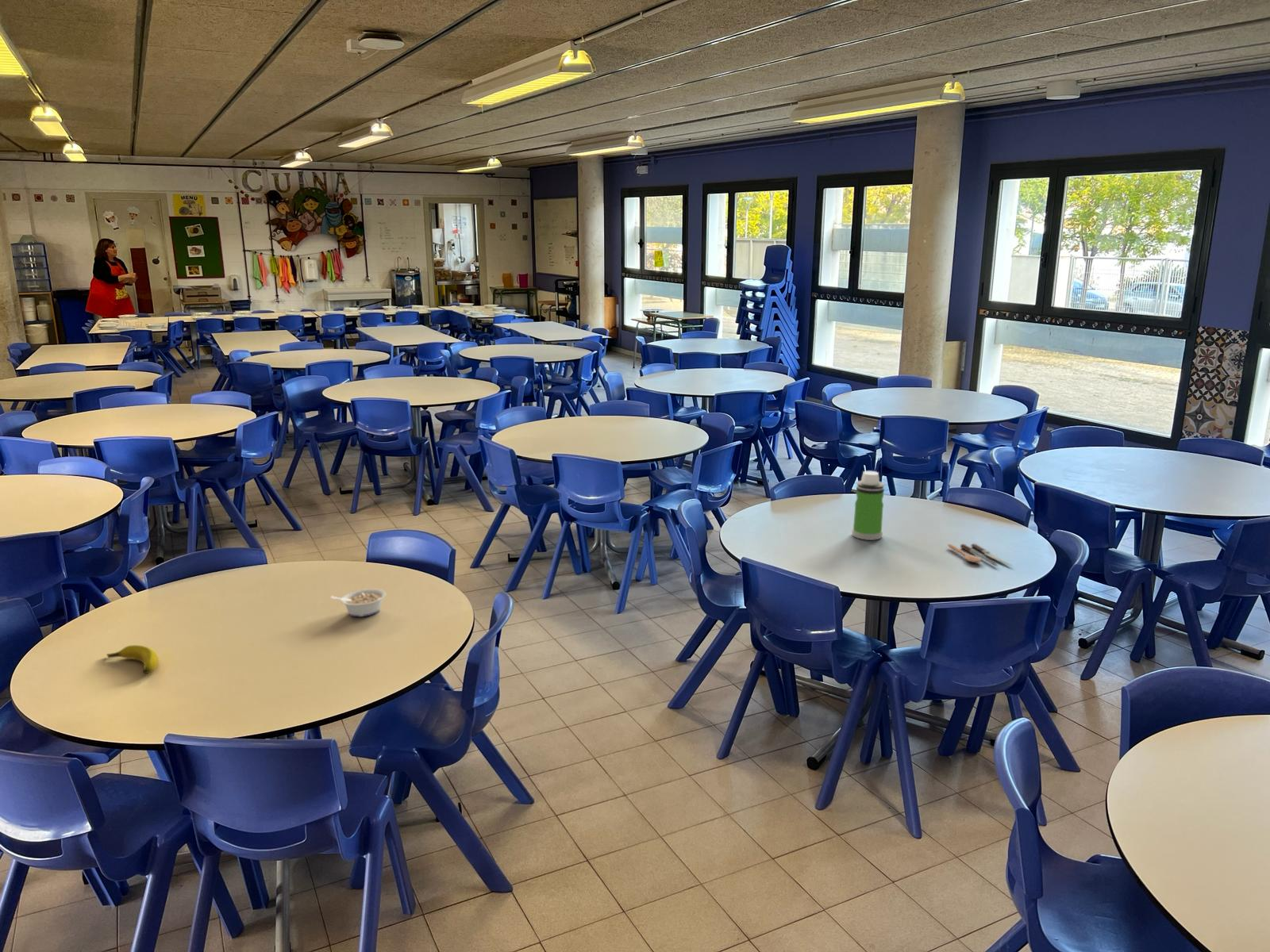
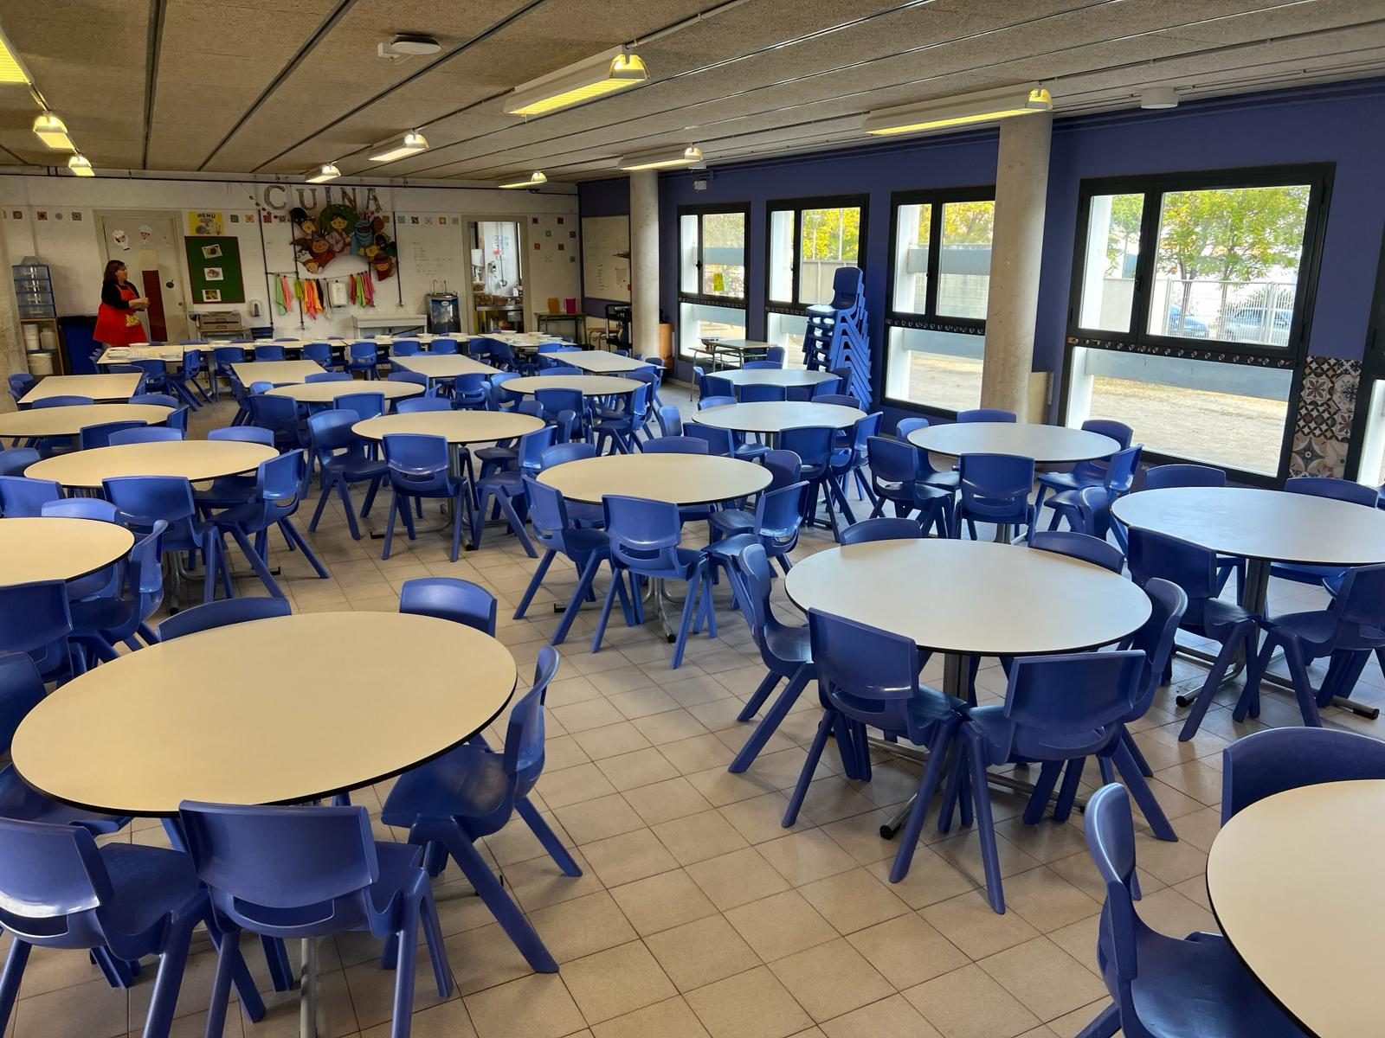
- spoon (977, 555)
- legume (362, 603)
- water bottle (868, 504)
- banana (136, 656)
